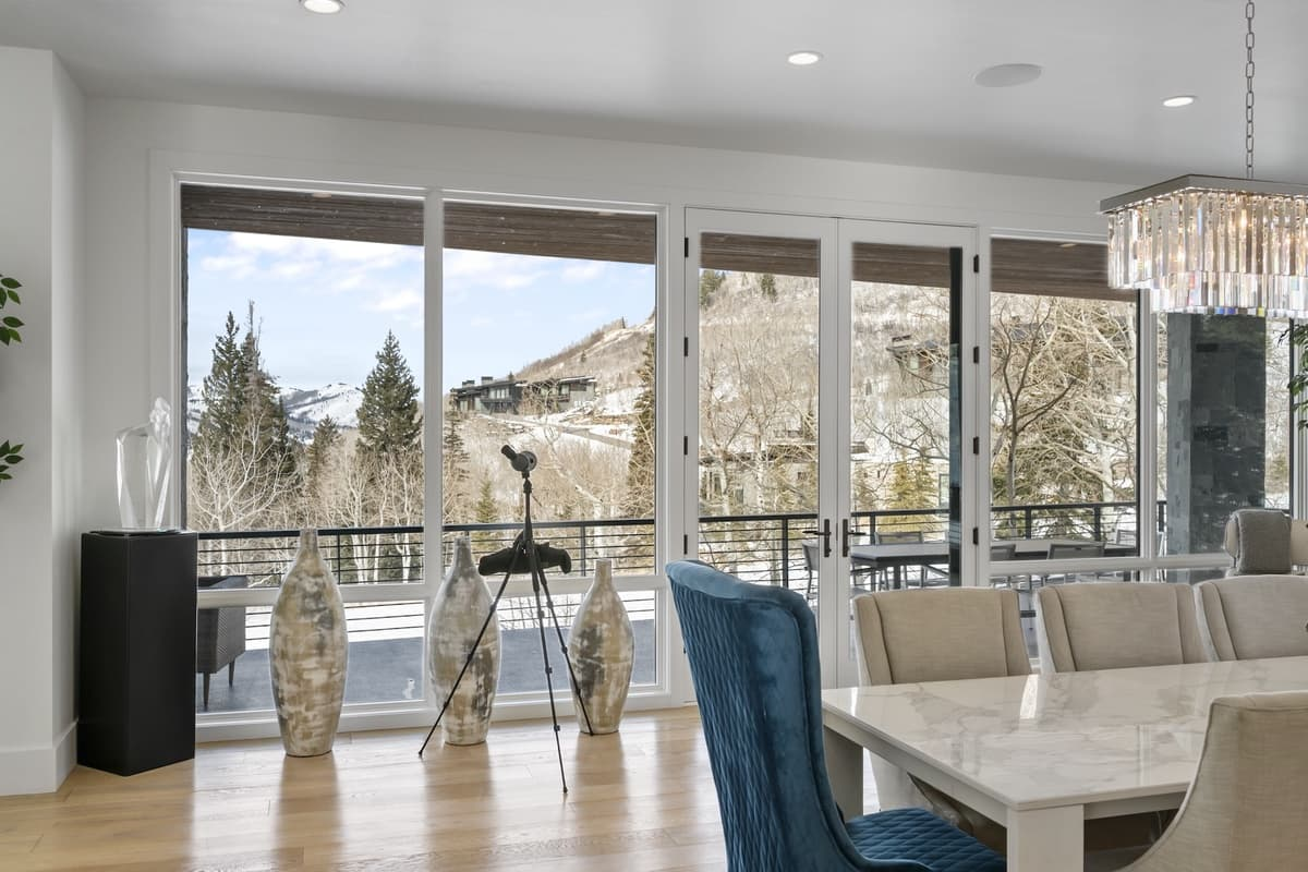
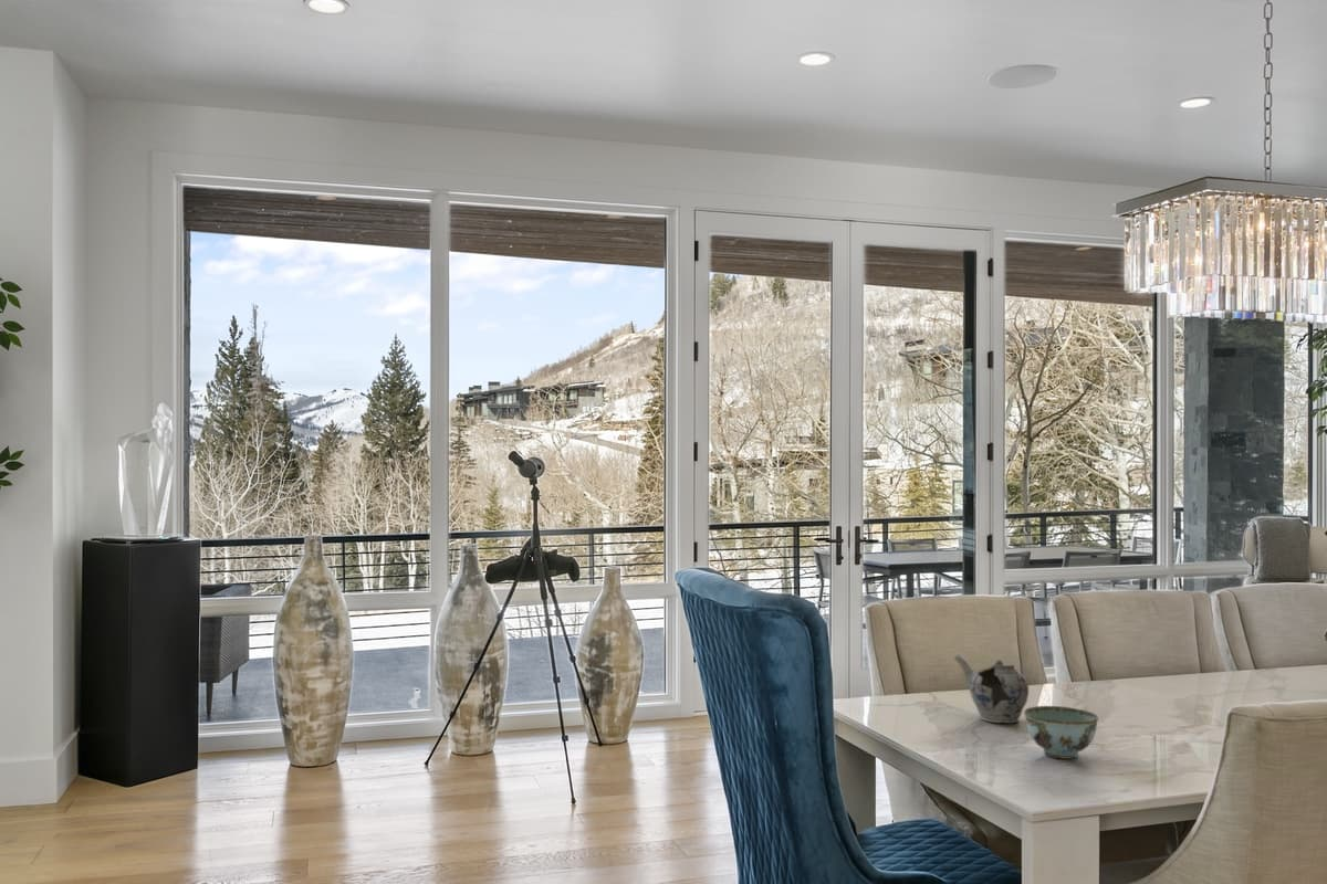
+ teapot (988, 688)
+ bowl (1060, 734)
